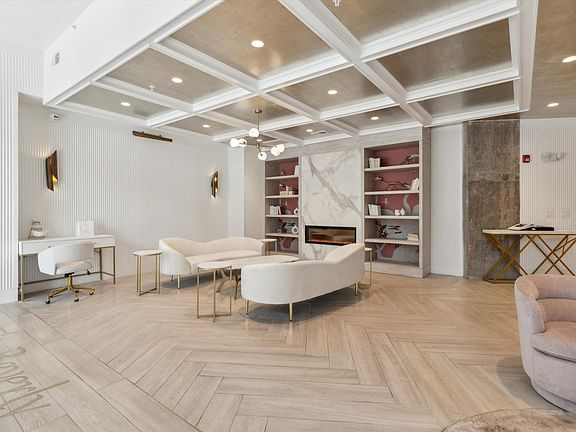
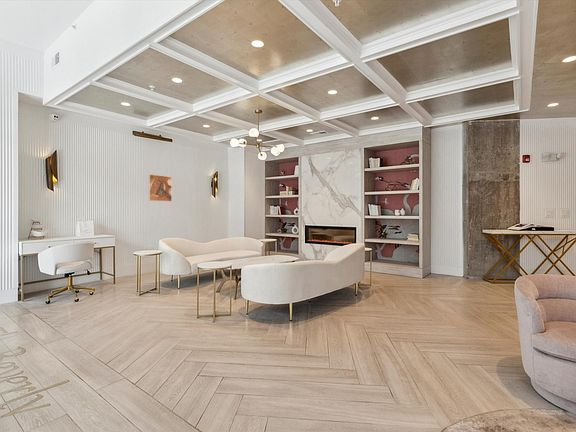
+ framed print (160, 188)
